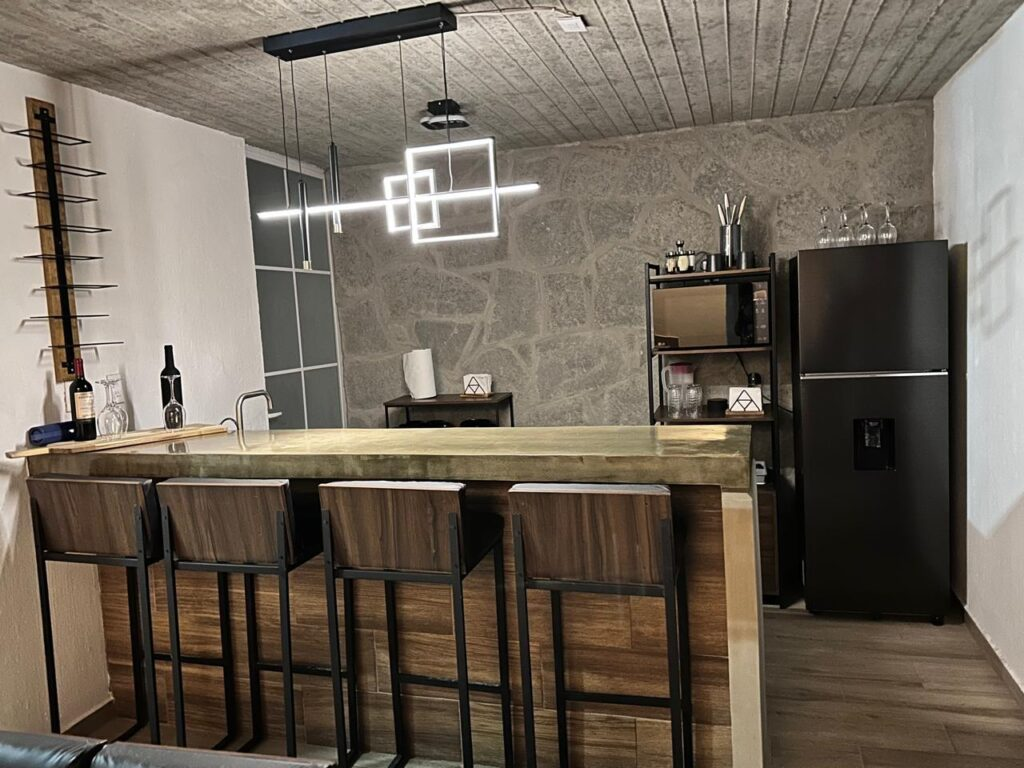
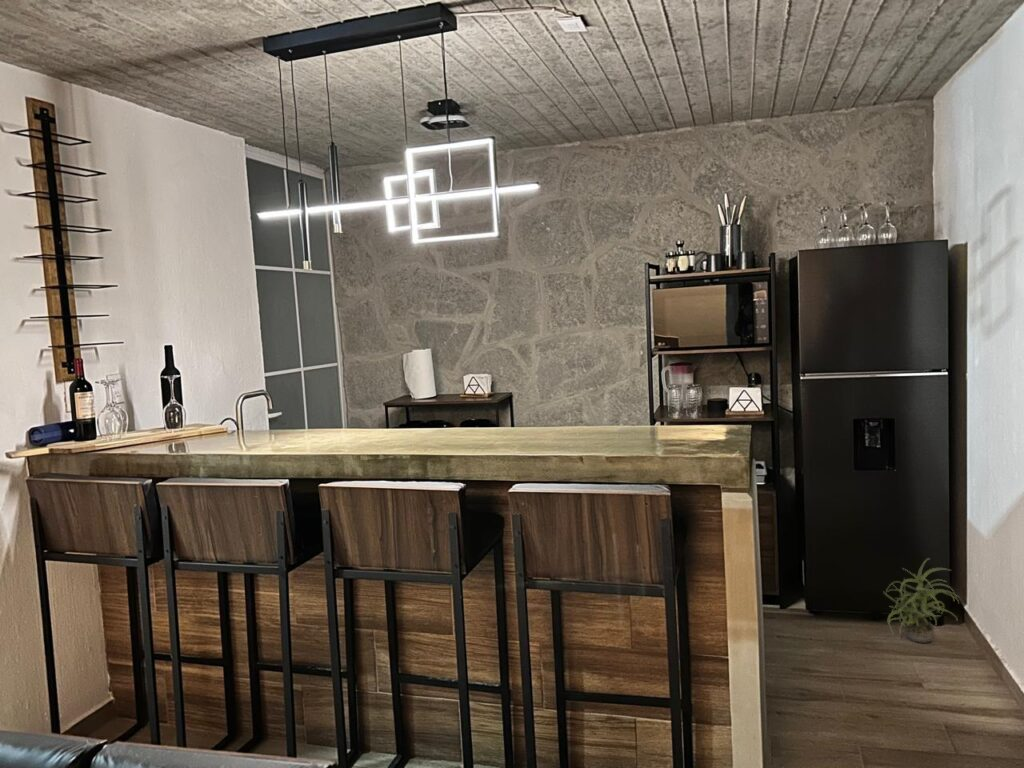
+ potted plant (922, 603)
